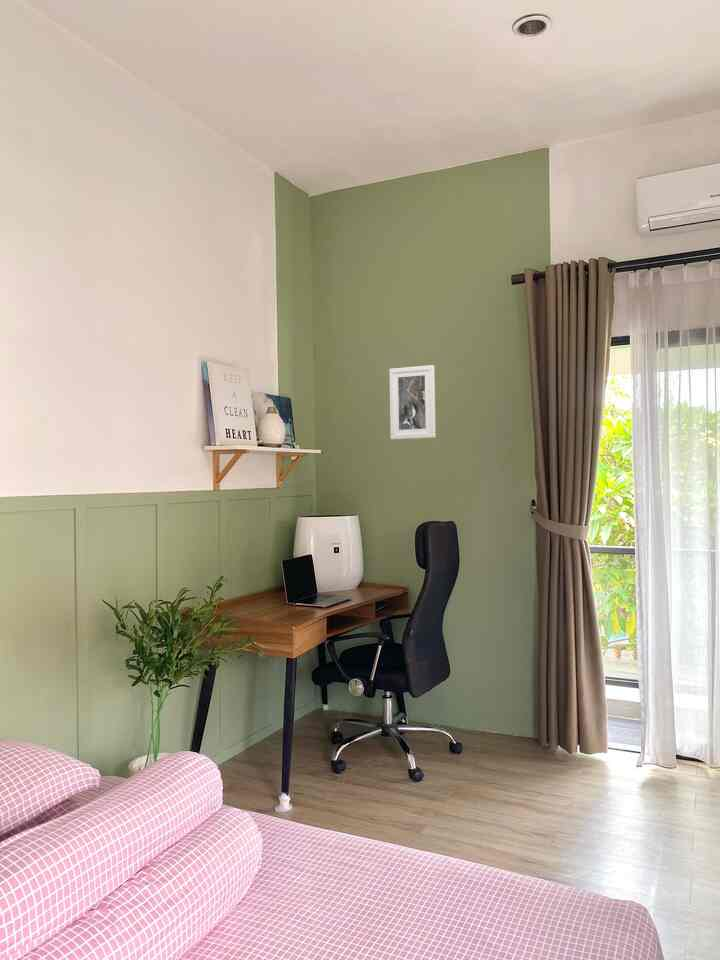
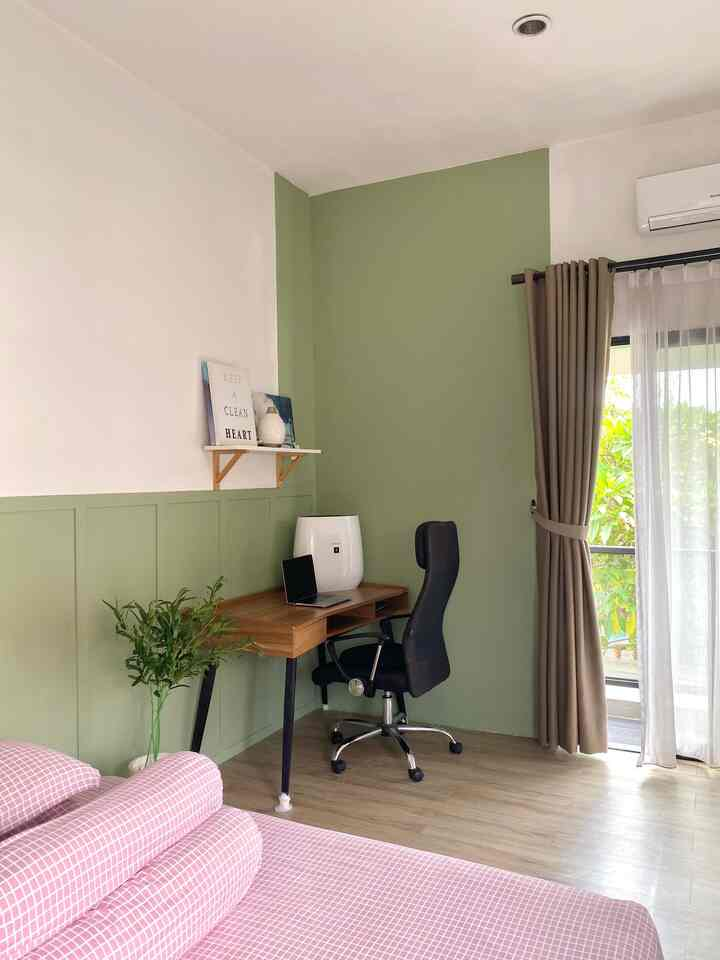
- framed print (412, 402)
